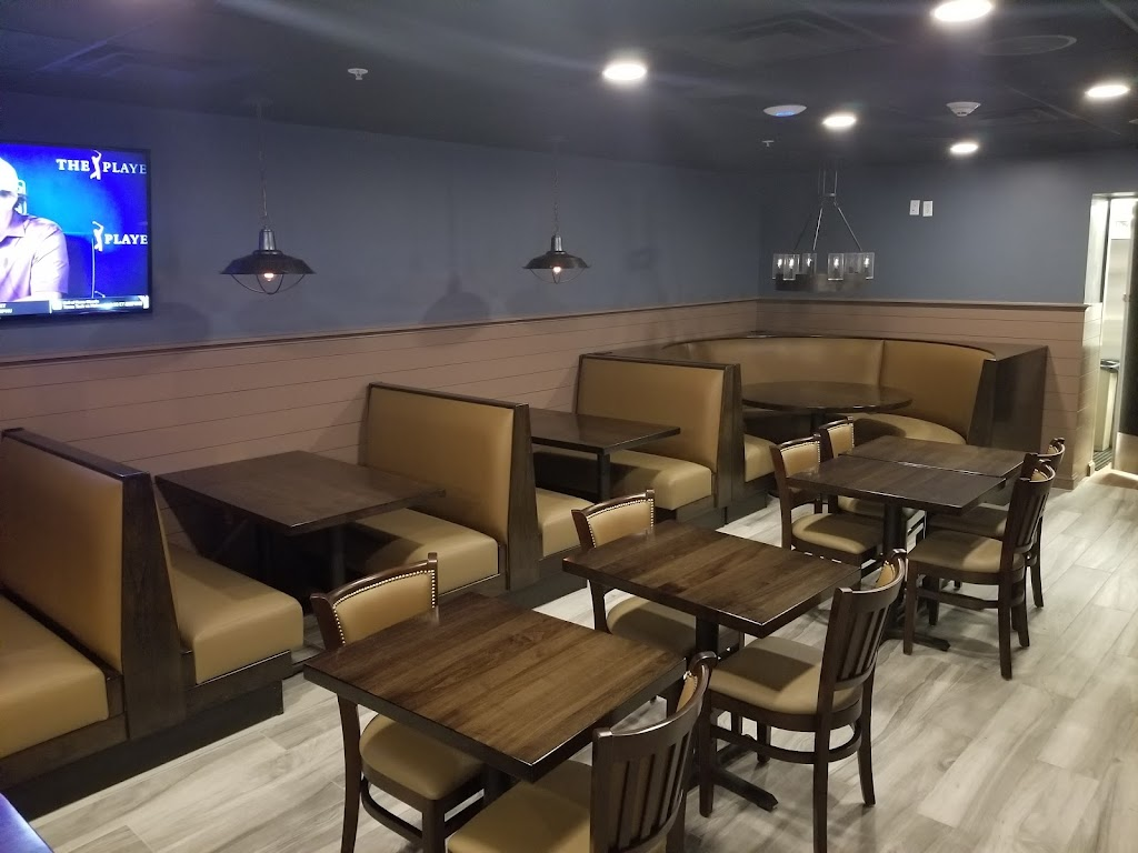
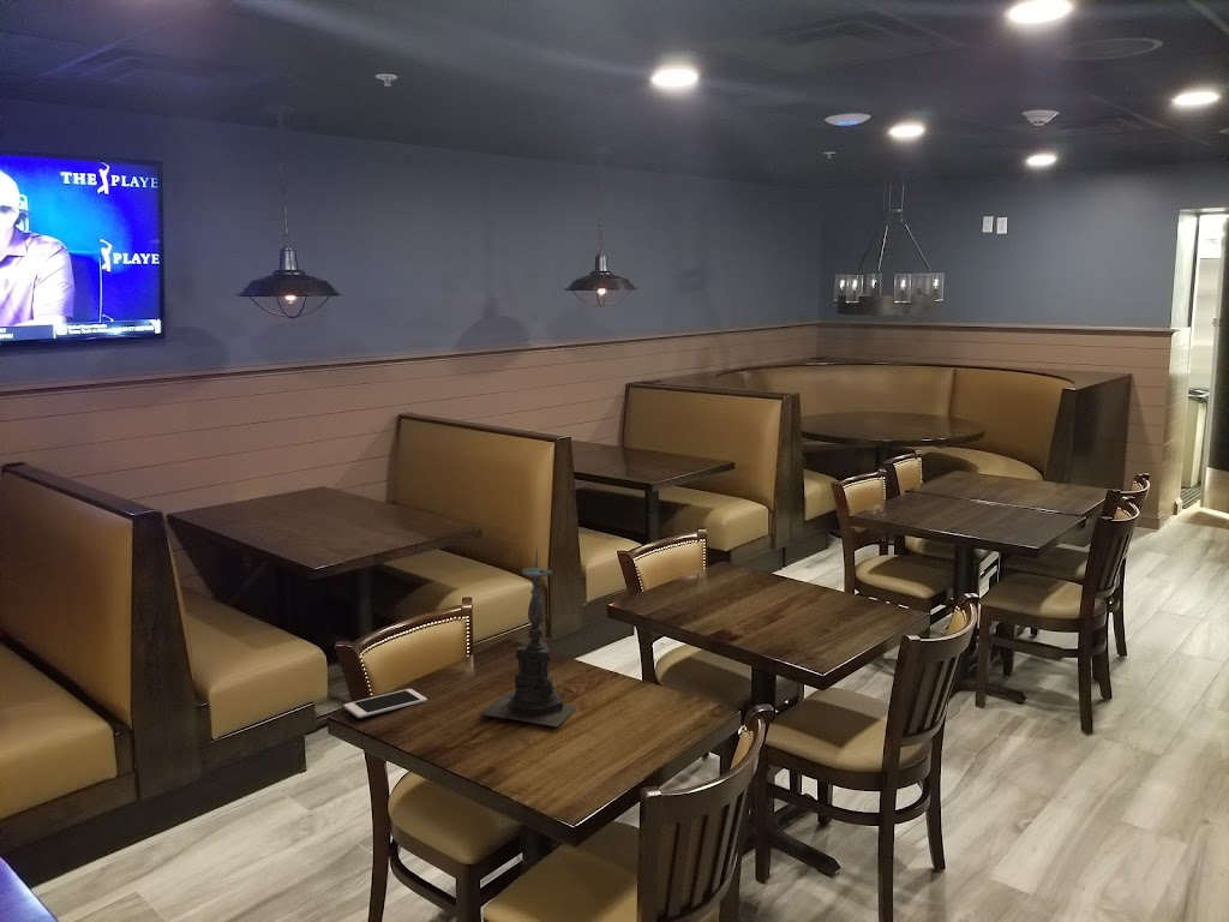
+ cell phone (385, 702)
+ candle holder (534, 628)
